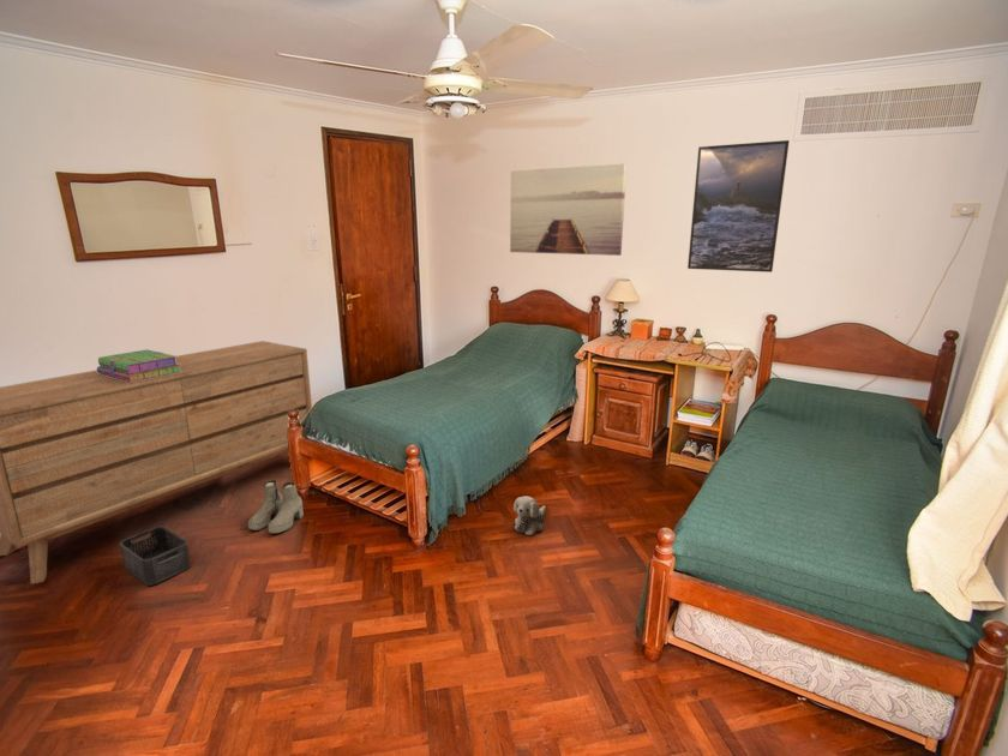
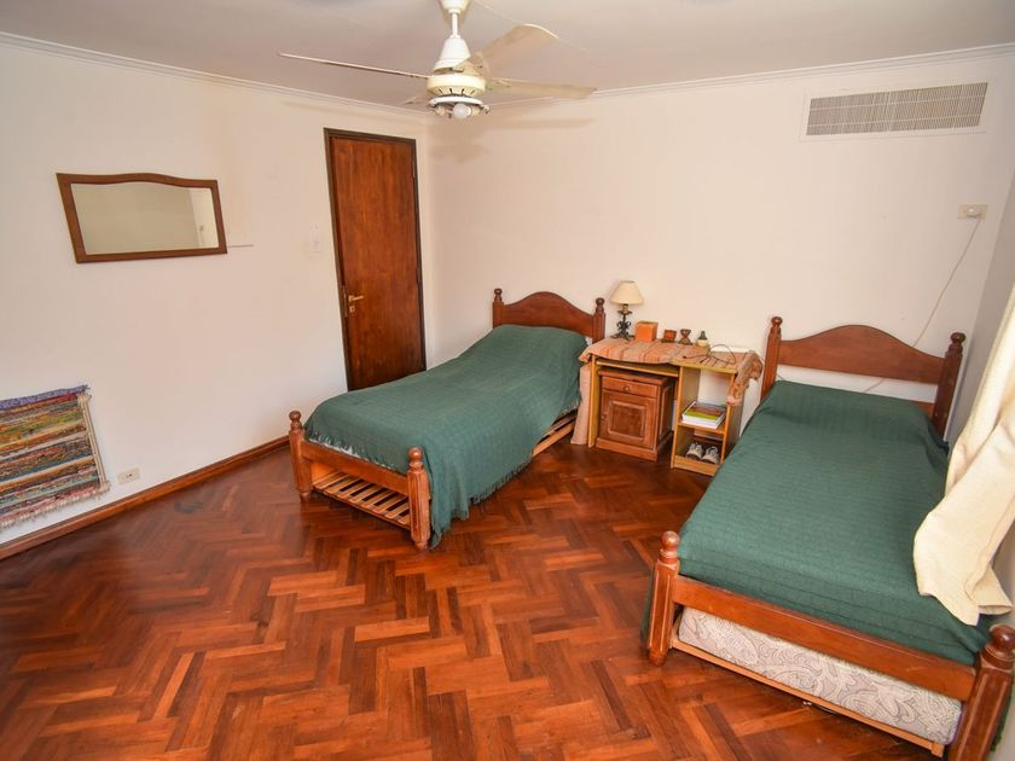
- stack of books (138, 364)
- wall art (563, 211)
- plush toy (534, 509)
- storage bin (155, 554)
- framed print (734, 209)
- dresser (169, 438)
- boots (275, 504)
